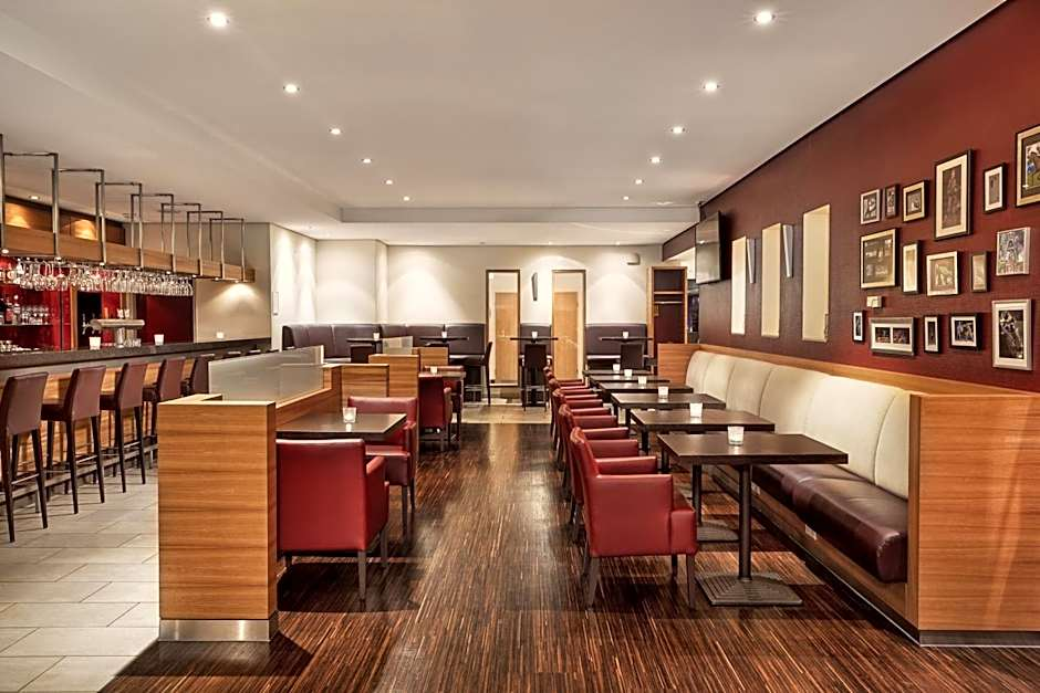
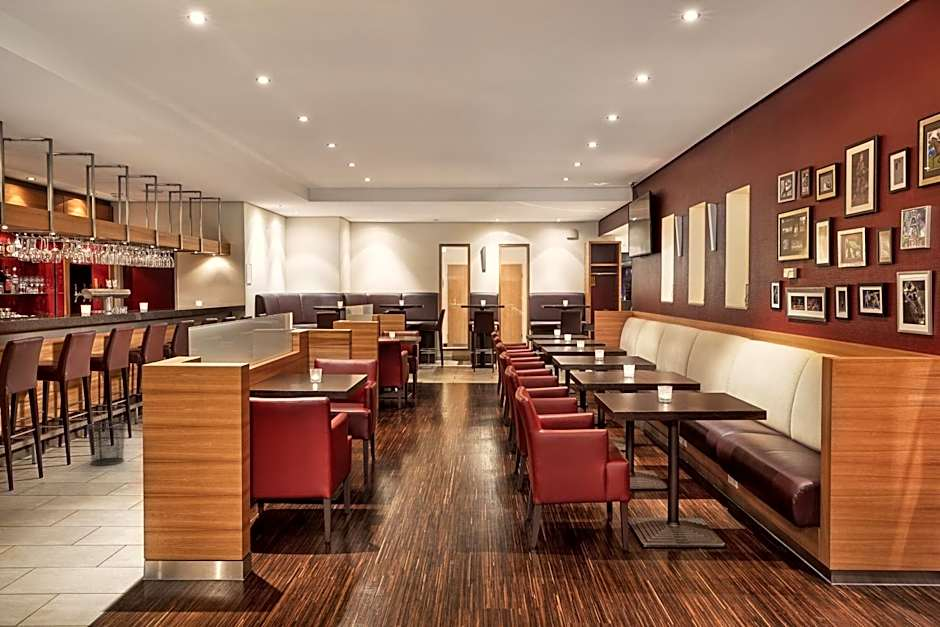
+ waste bin (107, 443)
